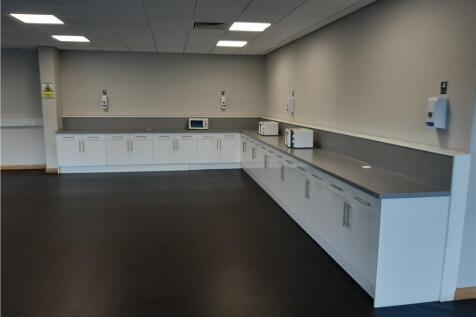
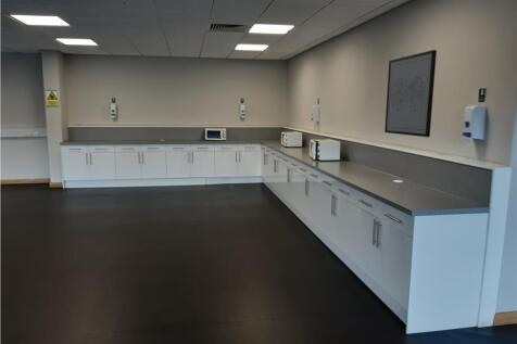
+ wall art (407, 95)
